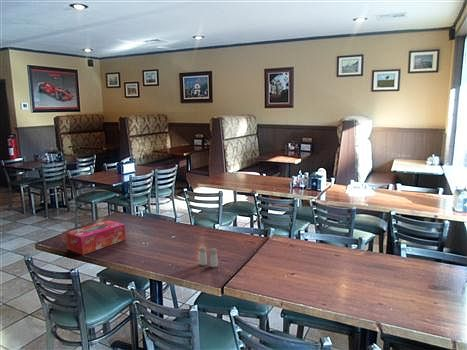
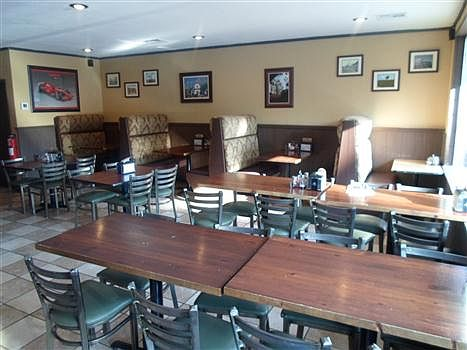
- salt and pepper shaker (210, 256)
- tissue box (96, 236)
